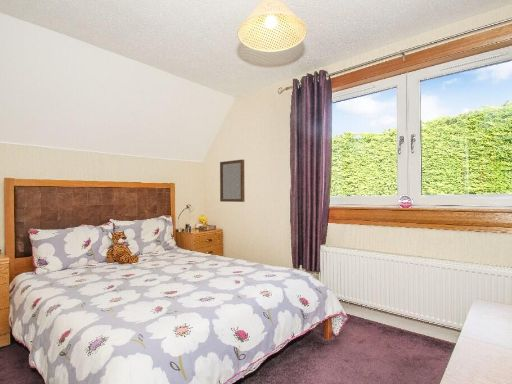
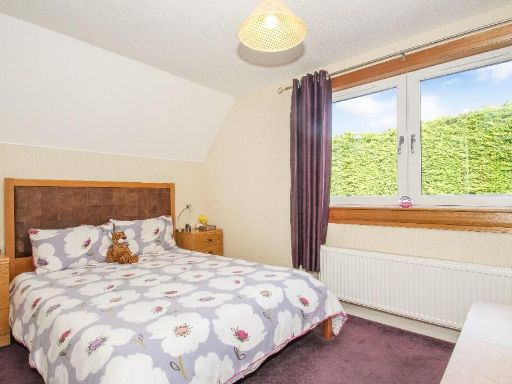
- home mirror (231, 181)
